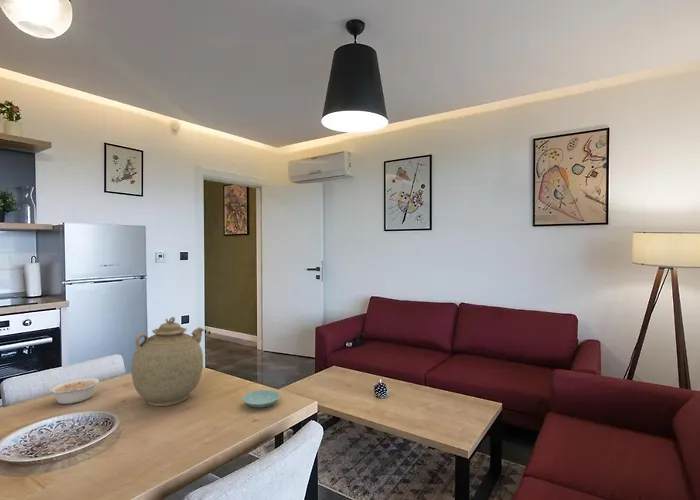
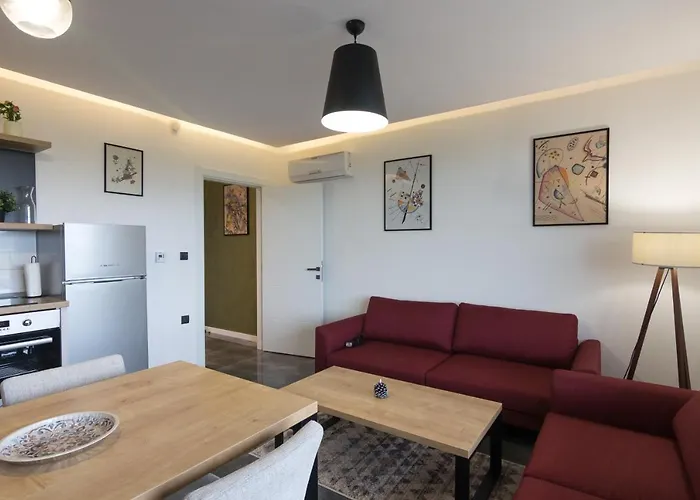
- teapot (169, 358)
- saucer (261, 400)
- legume (77, 389)
